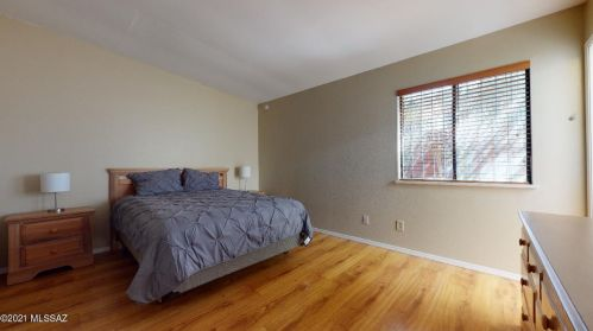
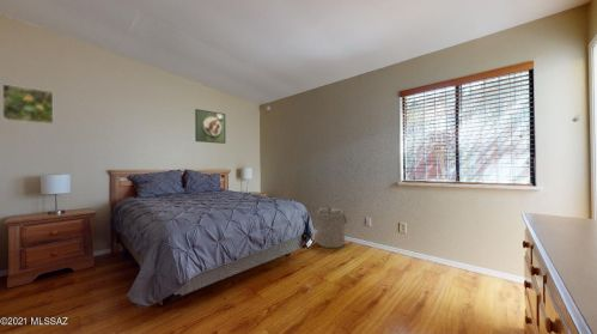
+ laundry hamper (329, 225)
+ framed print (211, 127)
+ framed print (29, 104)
